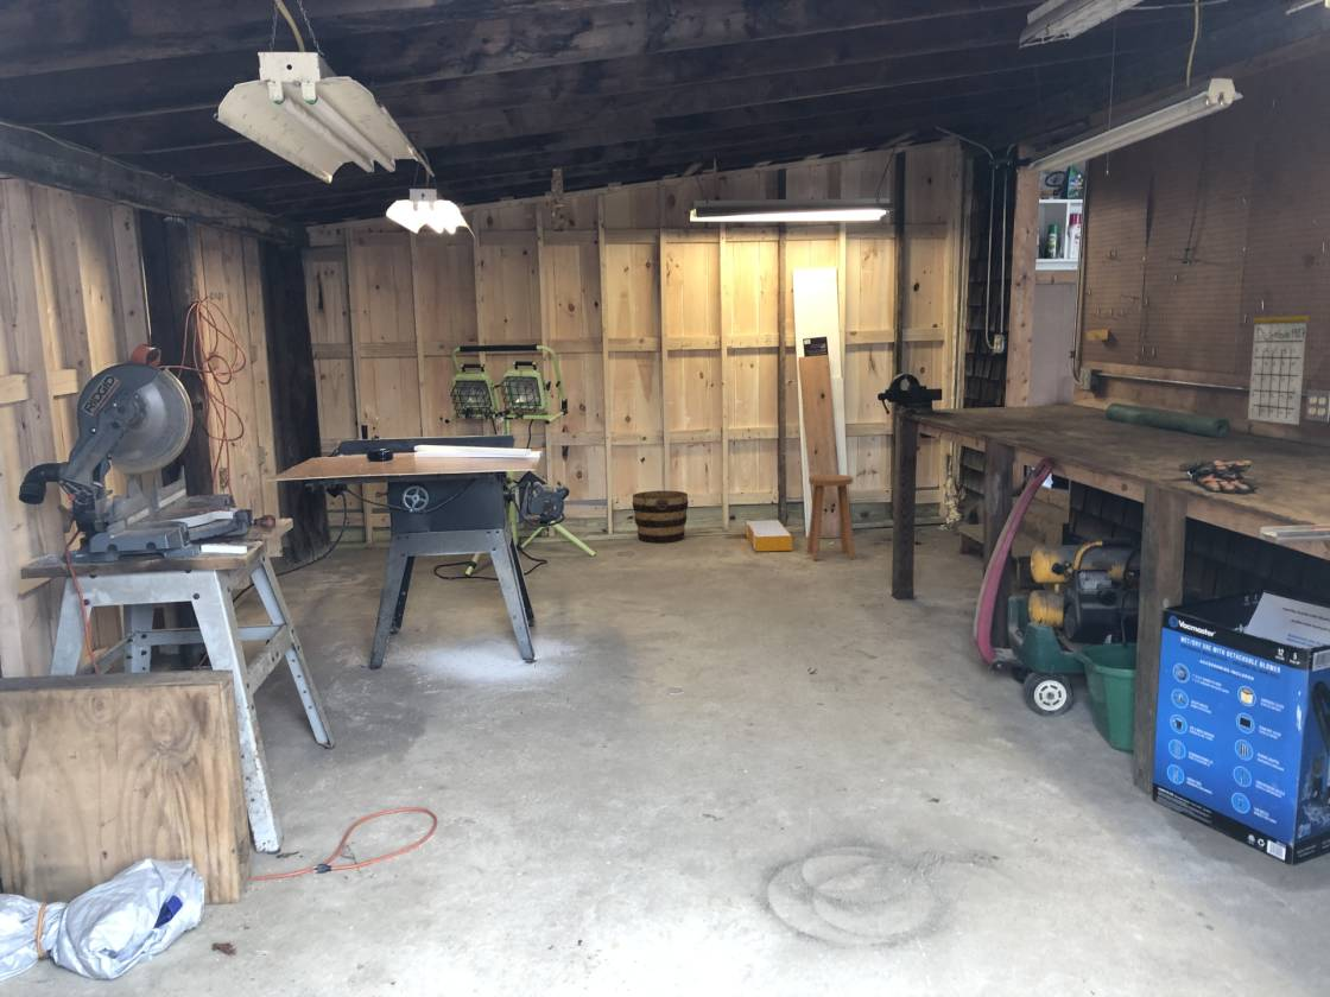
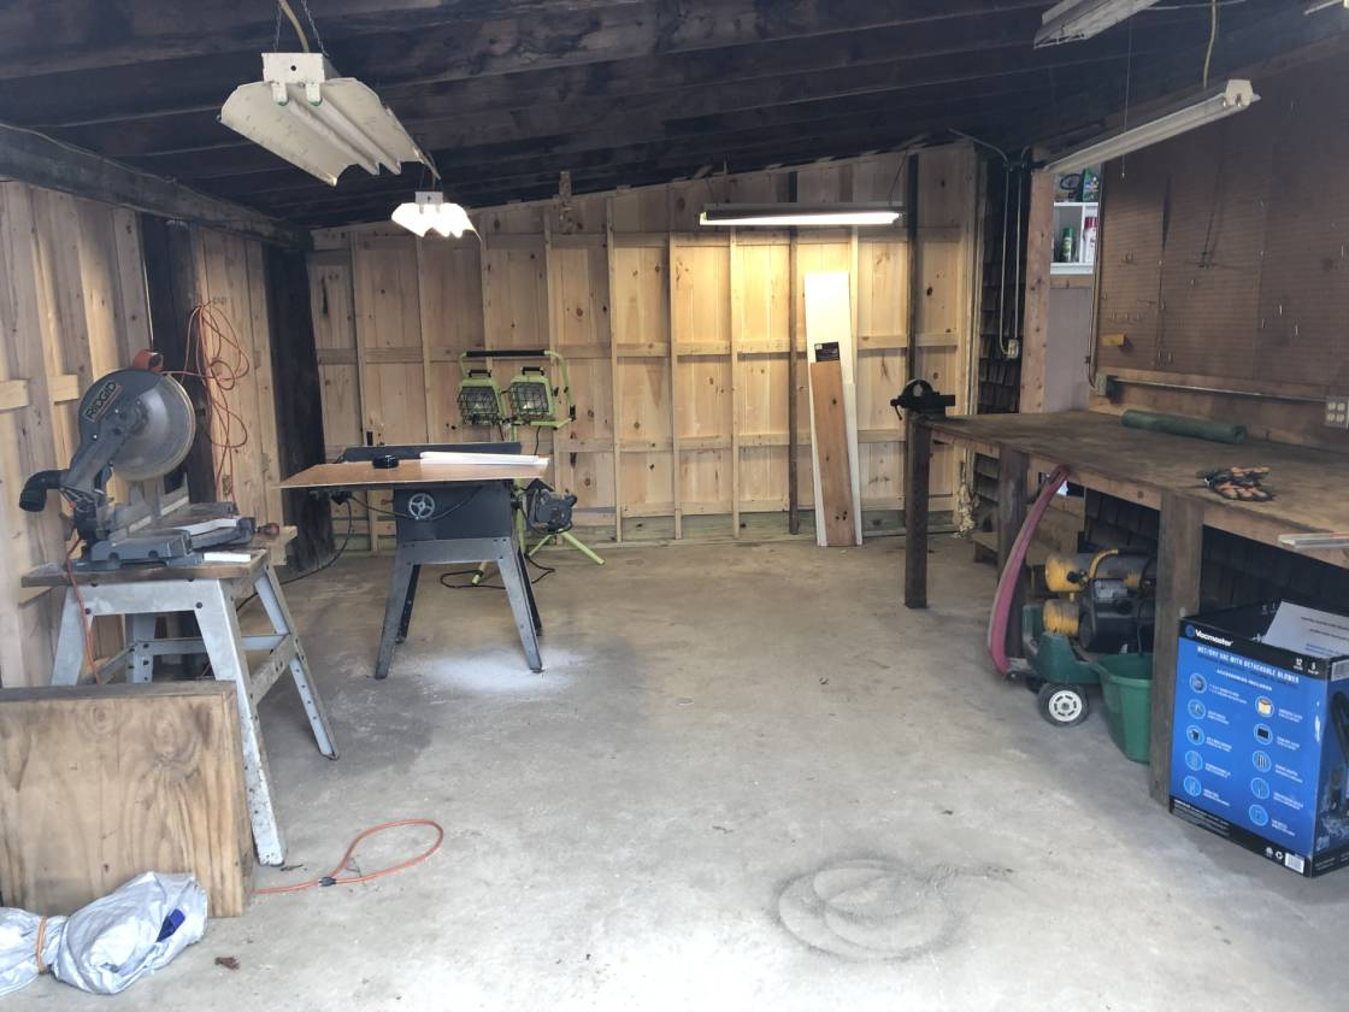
- bucket (660, 516)
- storage bin (767, 533)
- stool (840, 516)
- calendar (1277, 357)
